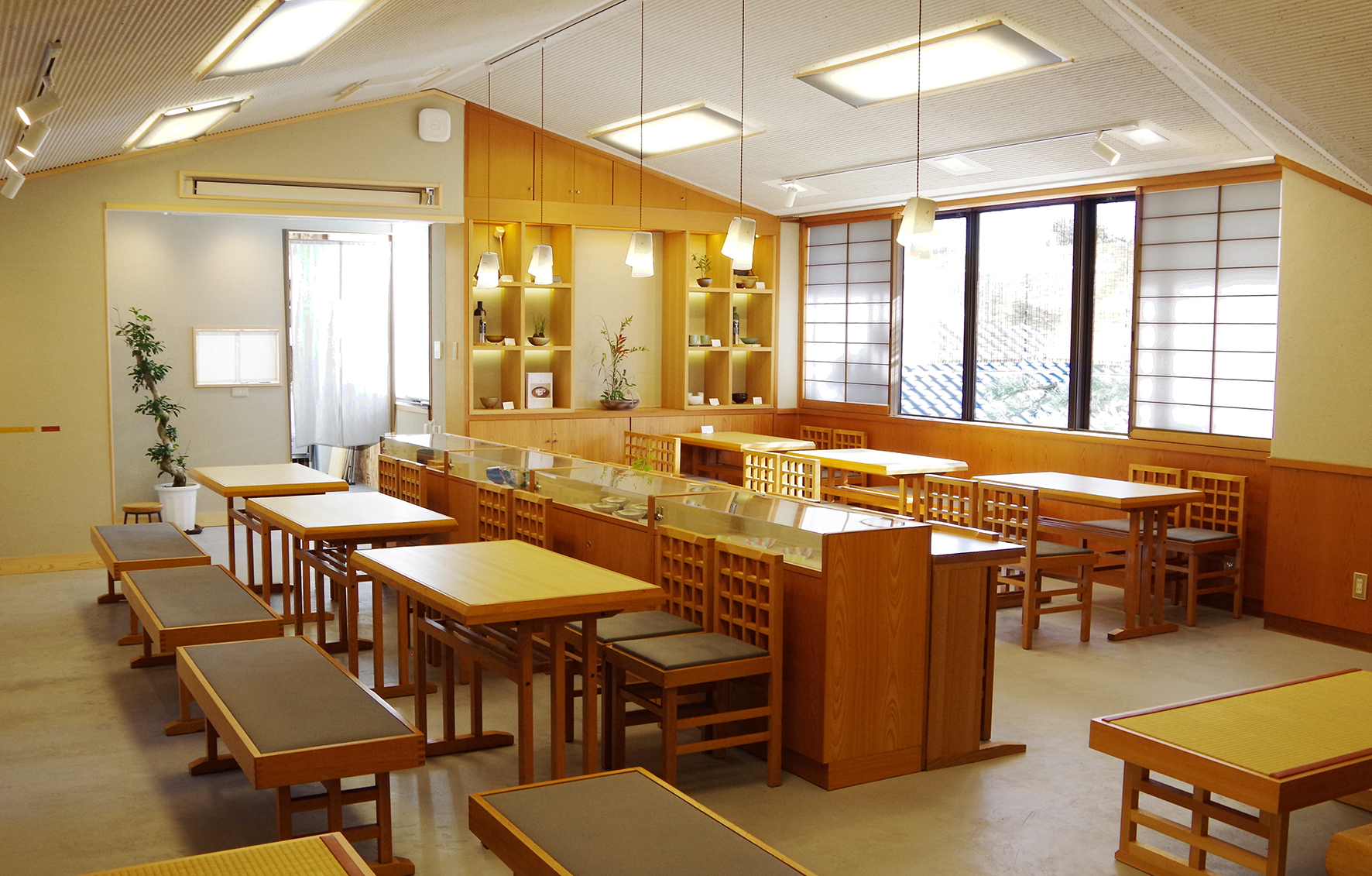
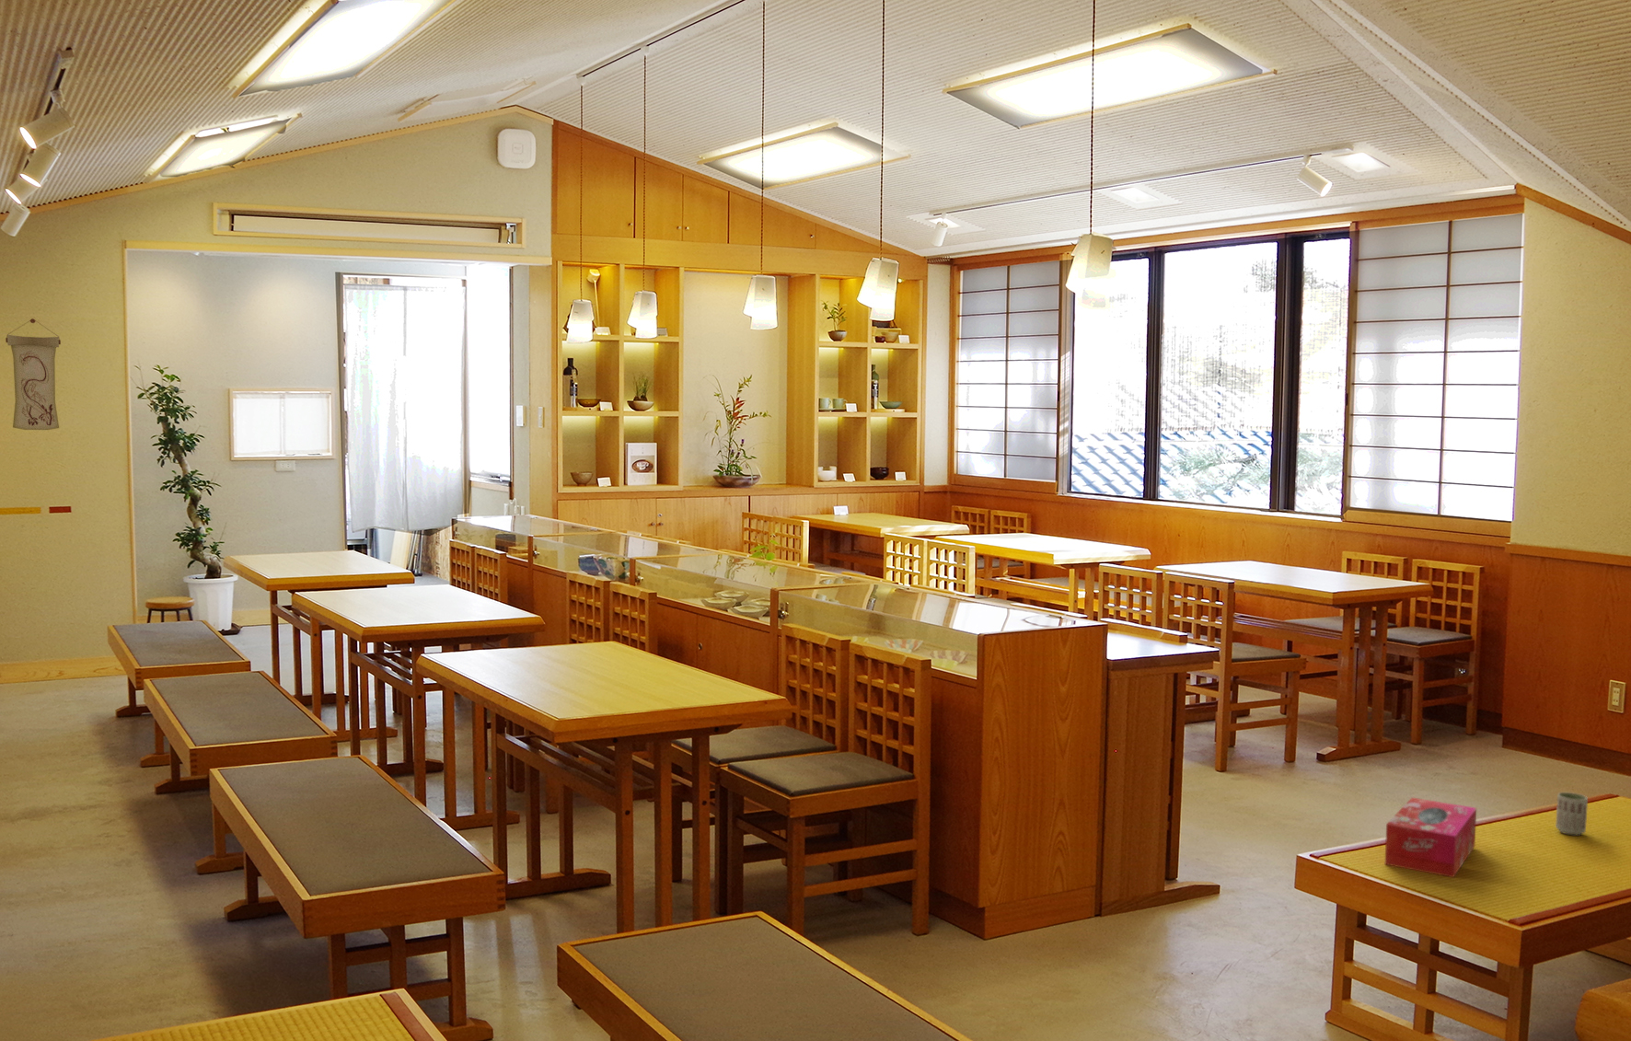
+ tissue box (1431, 835)
+ cup (1572, 814)
+ wall scroll (34, 373)
